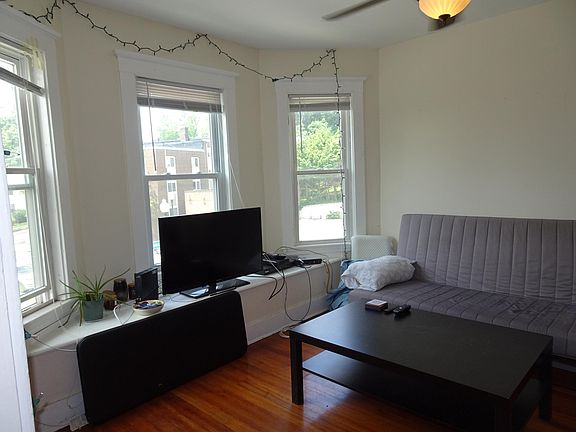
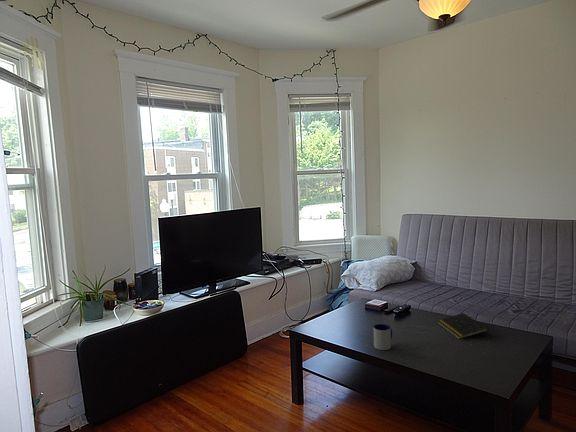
+ notepad (461, 325)
+ mug (384, 335)
